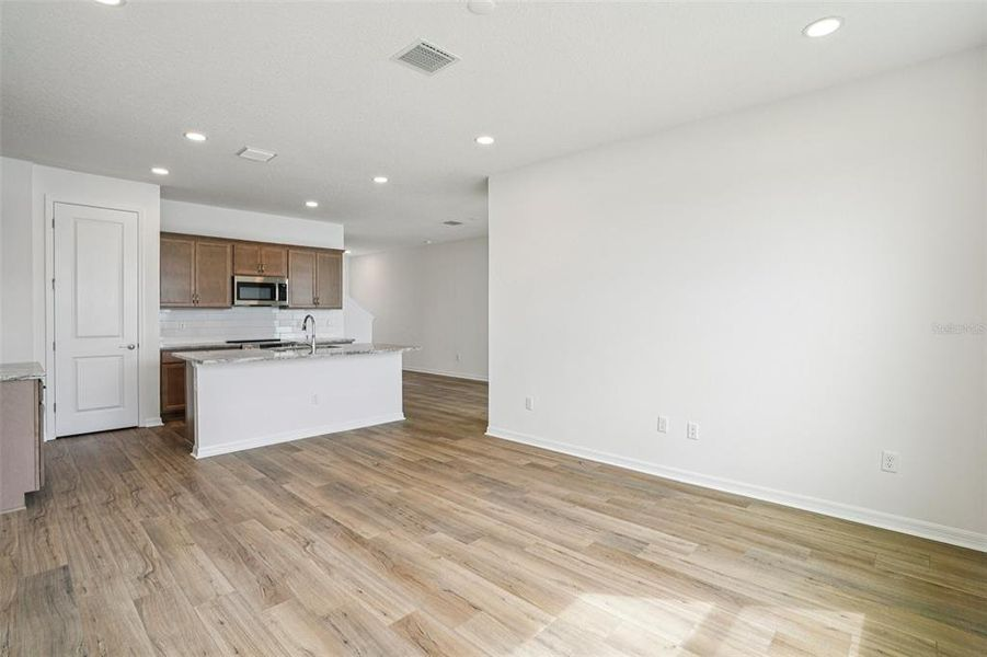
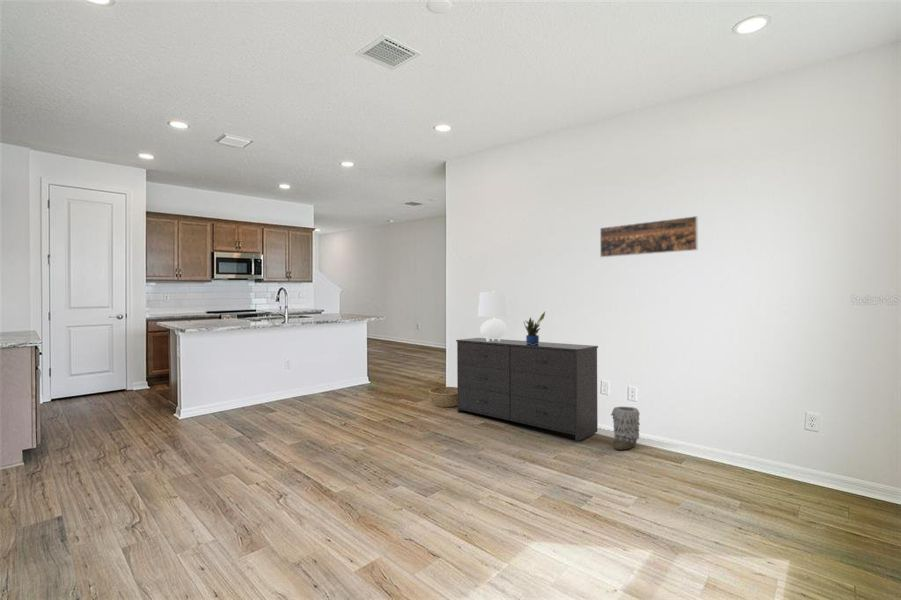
+ table lamp (493, 315)
+ vase (624, 427)
+ basket (447, 396)
+ potted plant (534, 327)
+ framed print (645, 238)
+ dresser (520, 382)
